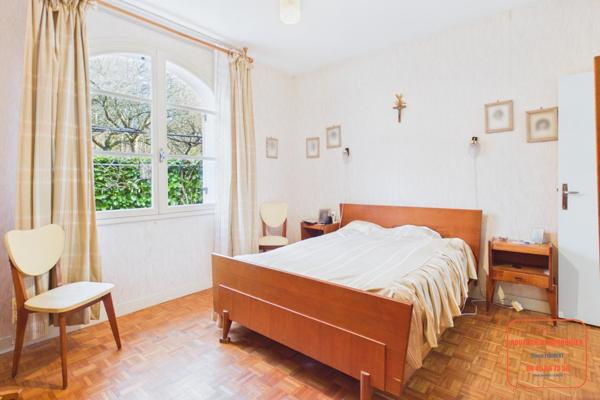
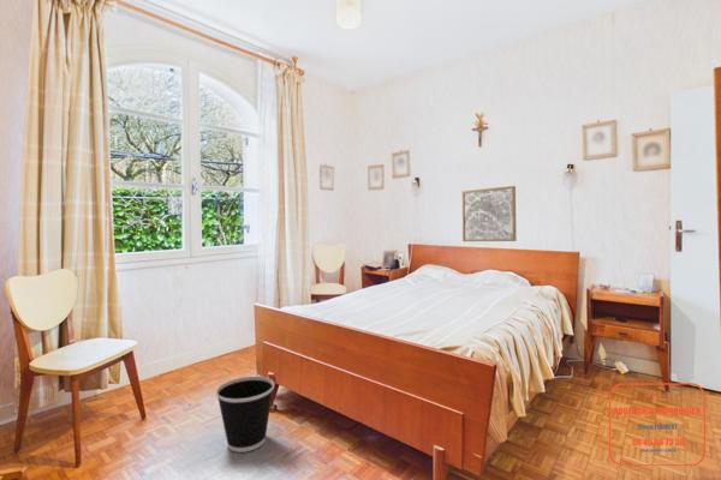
+ wastebasket (246, 414)
+ wall art (488, 215)
